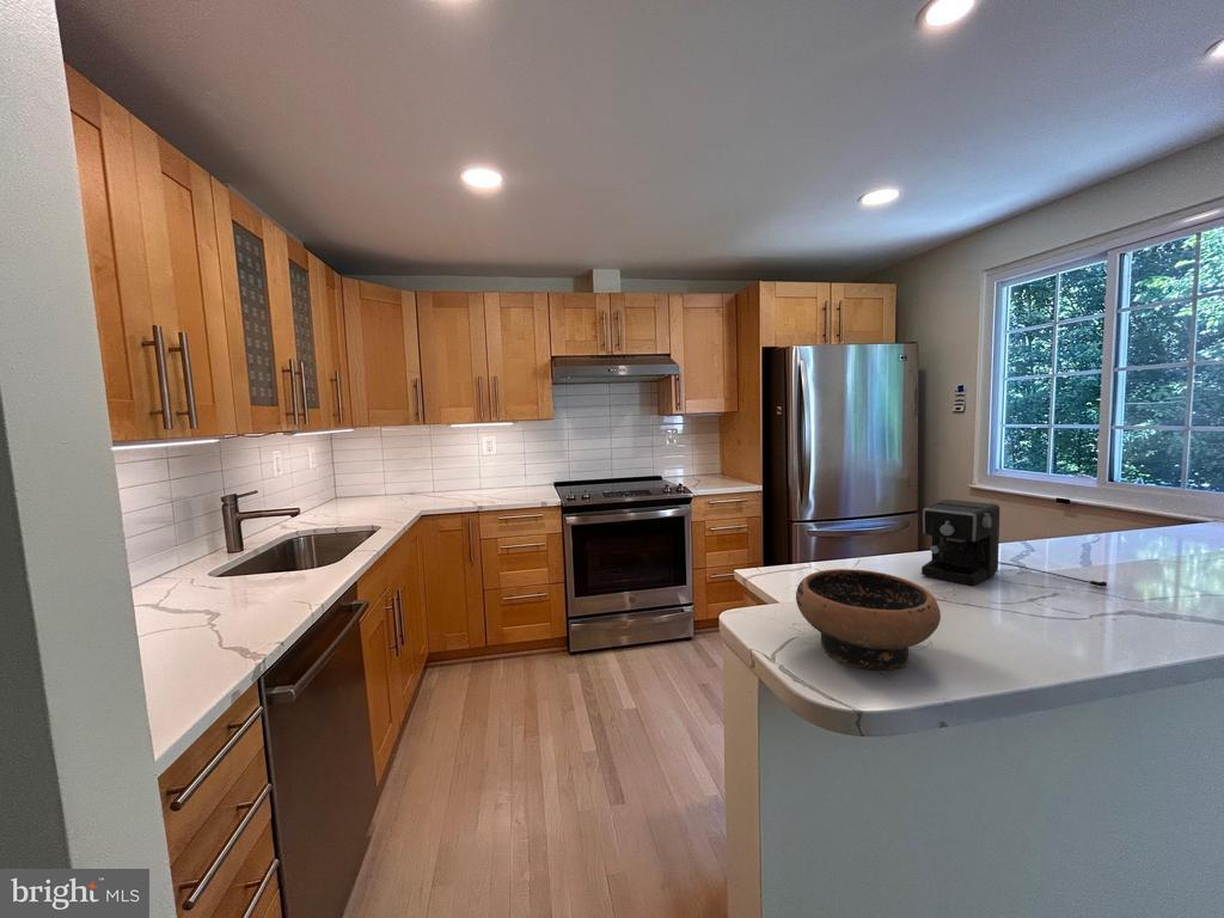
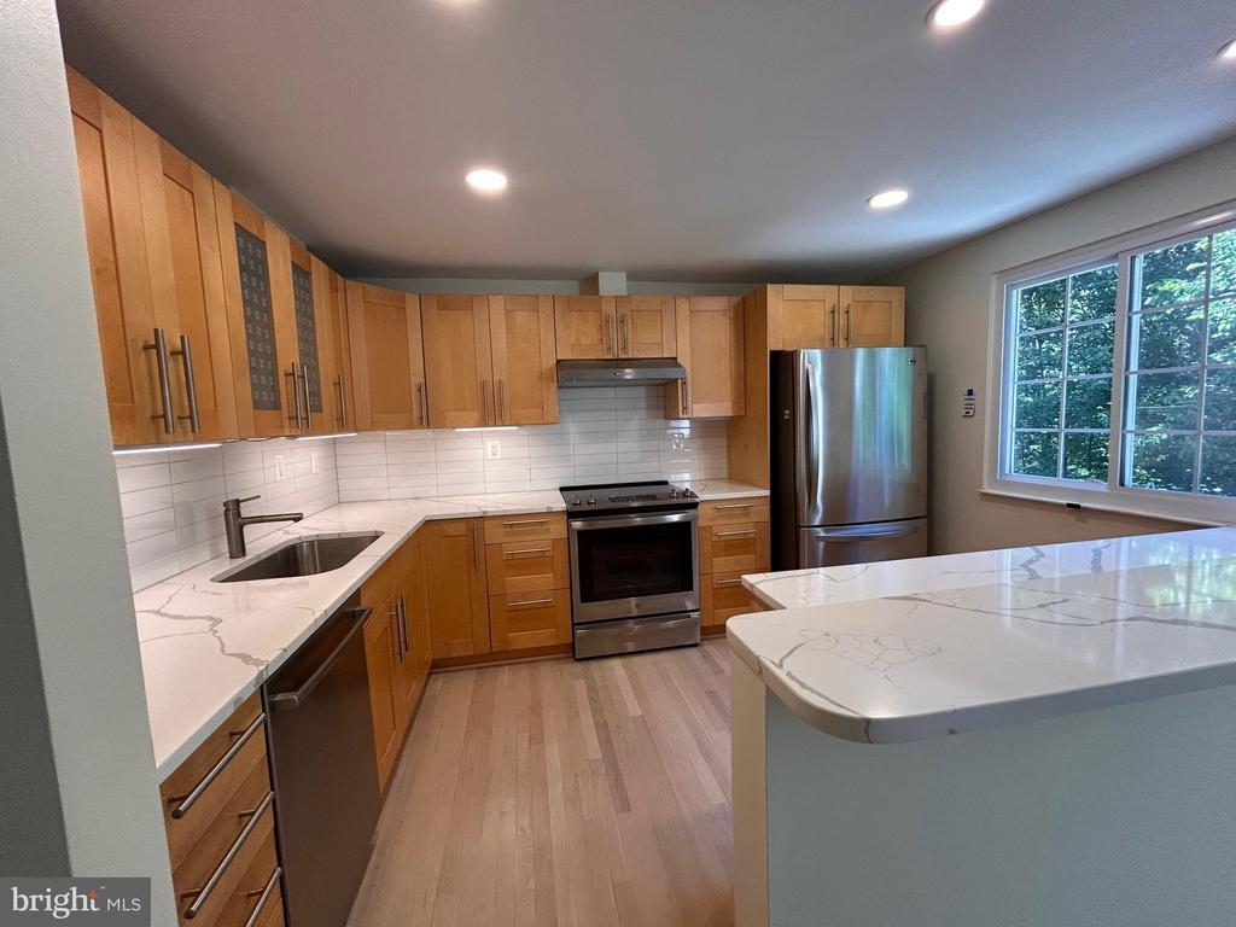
- coffee maker (998, 543)
- bowl (863, 618)
